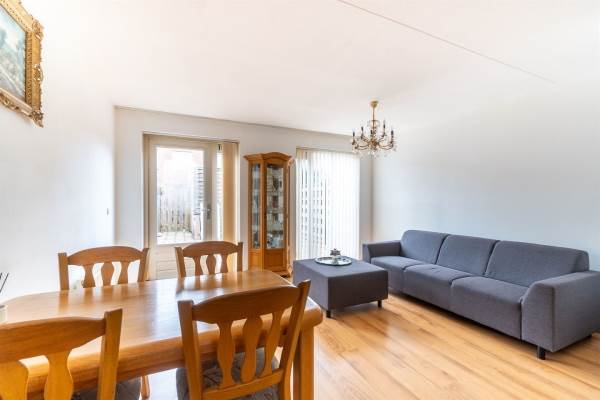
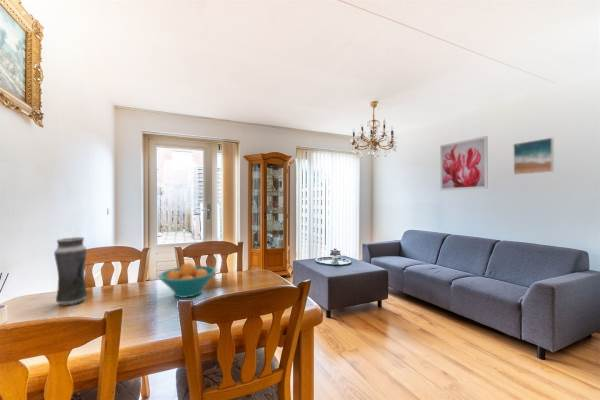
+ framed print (532, 157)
+ vase (71, 270)
+ wall art (462, 165)
+ fruit bowl (188, 278)
